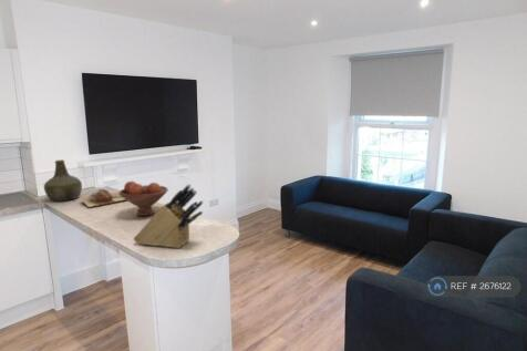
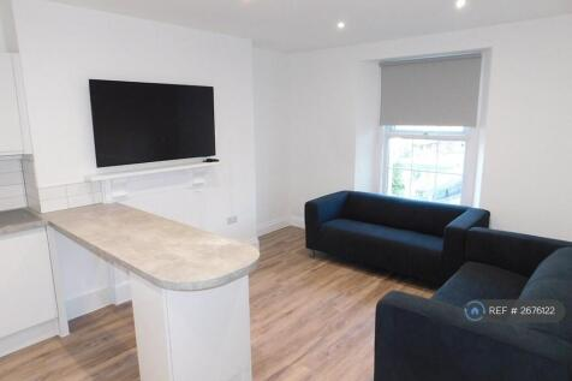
- bottle (62, 179)
- fruit bowl (144, 197)
- knife block (167, 214)
- chopping board (107, 194)
